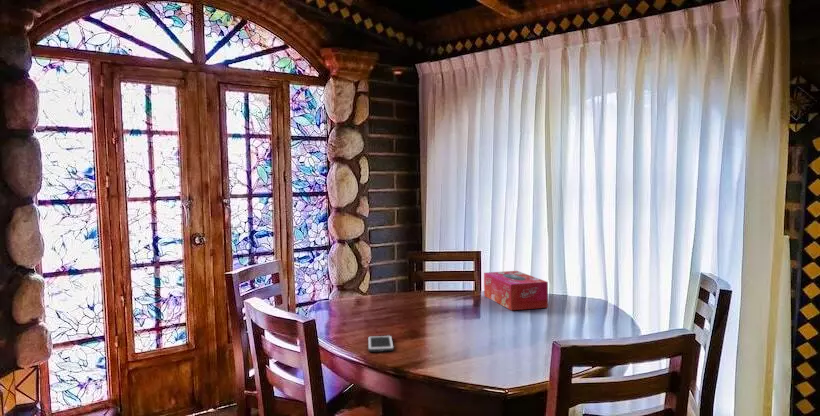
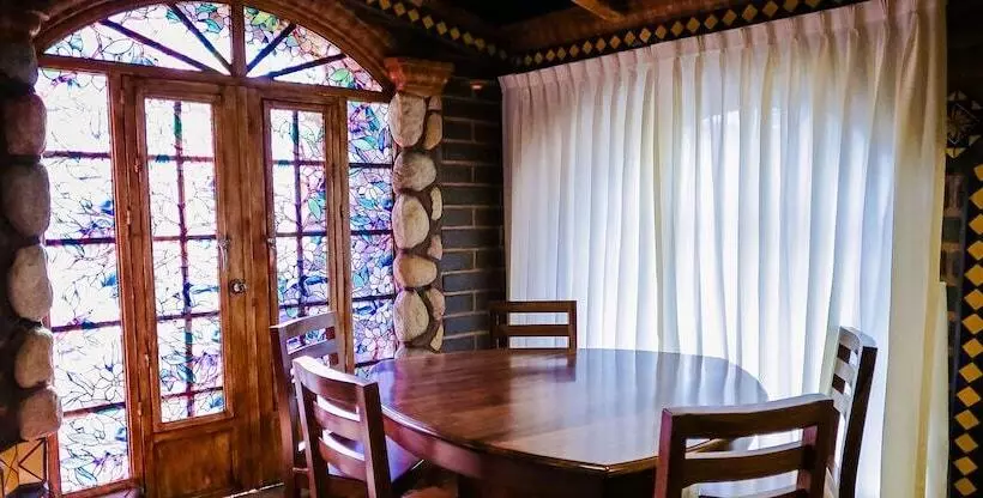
- cell phone (380, 343)
- tissue box (514, 289)
